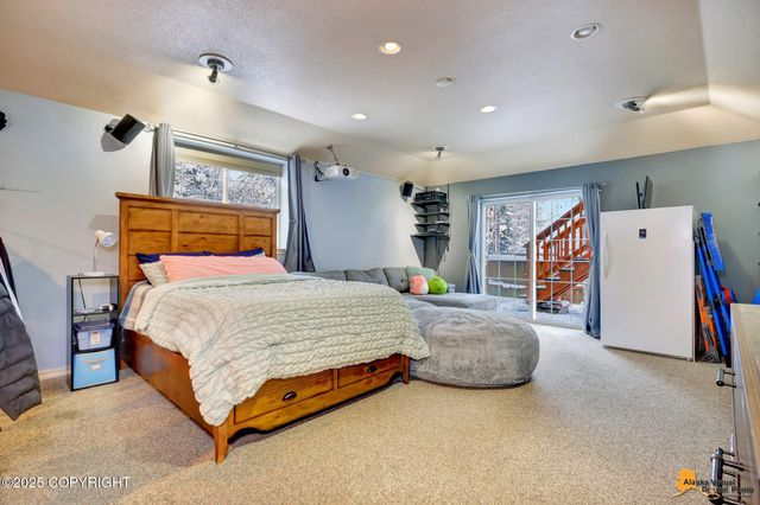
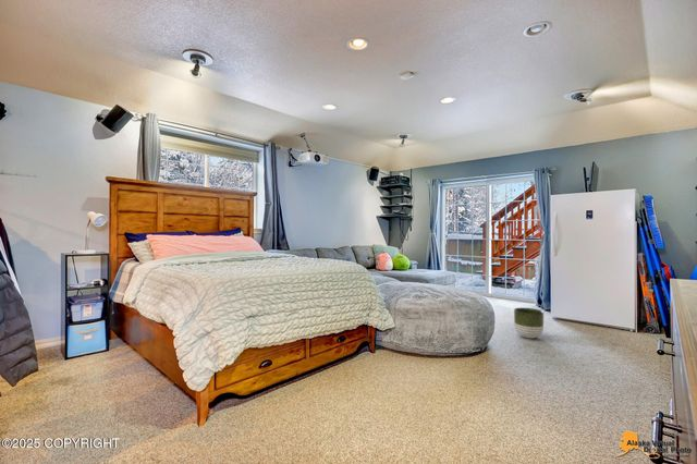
+ planter (528, 323)
